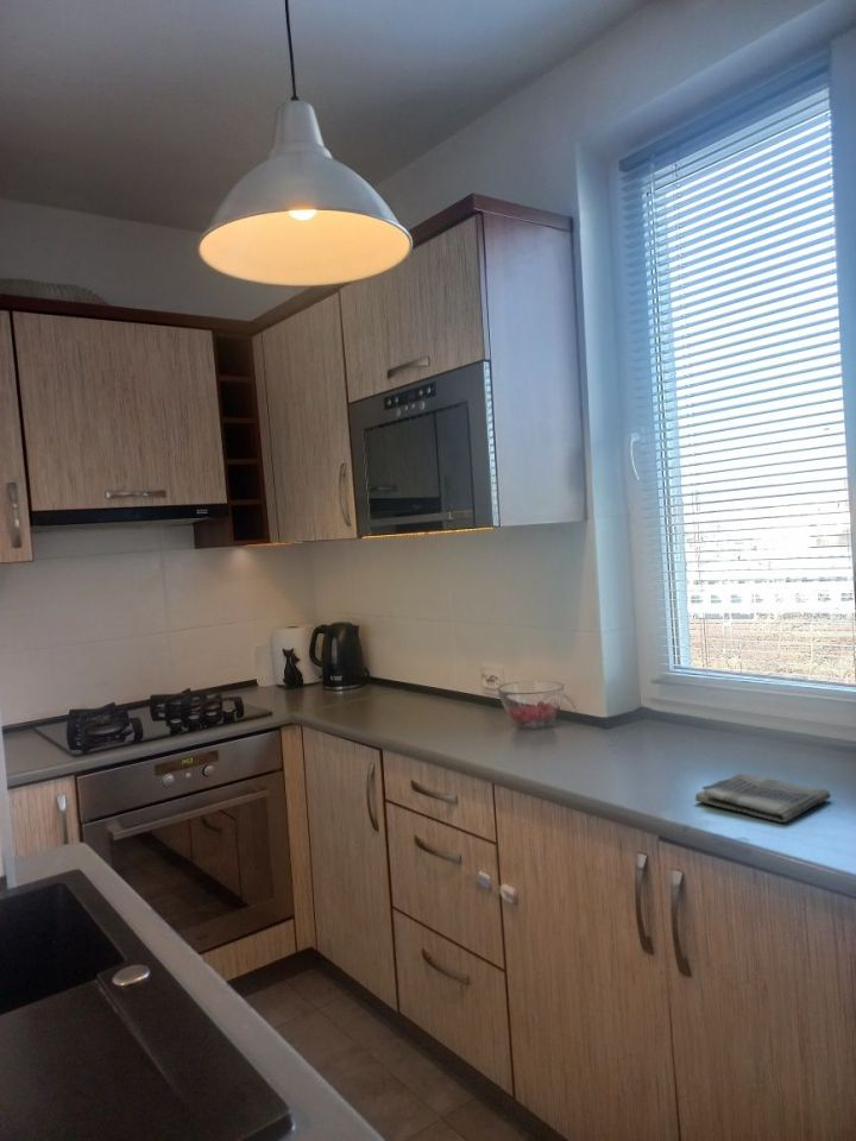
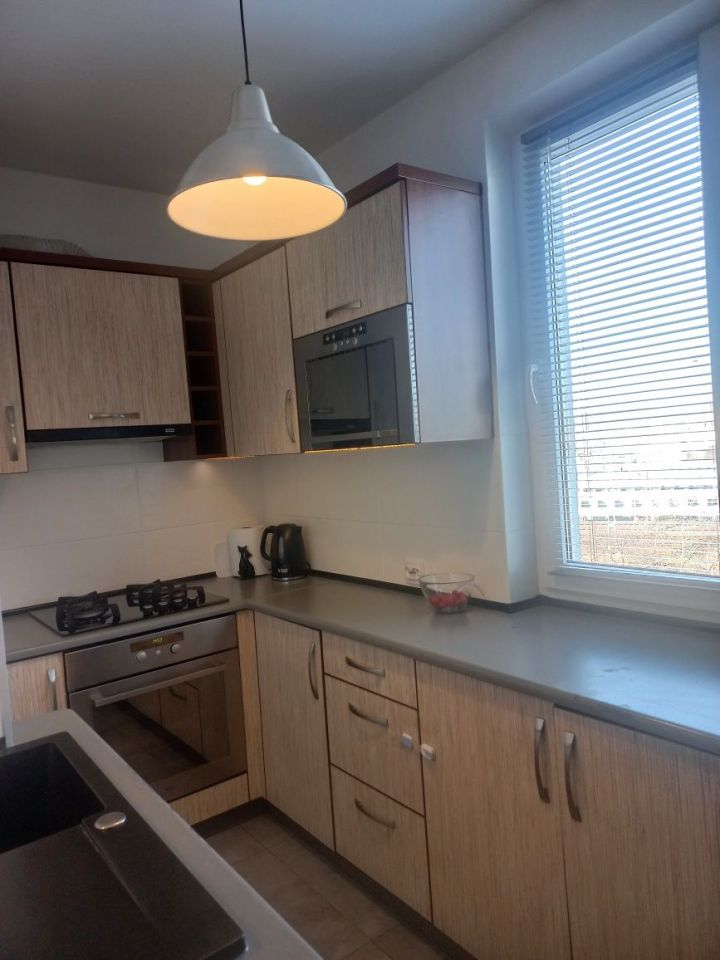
- dish towel (761, 793)
